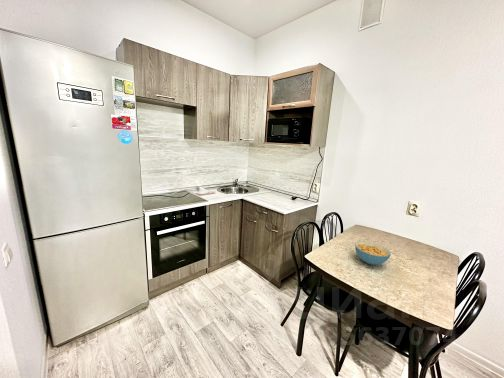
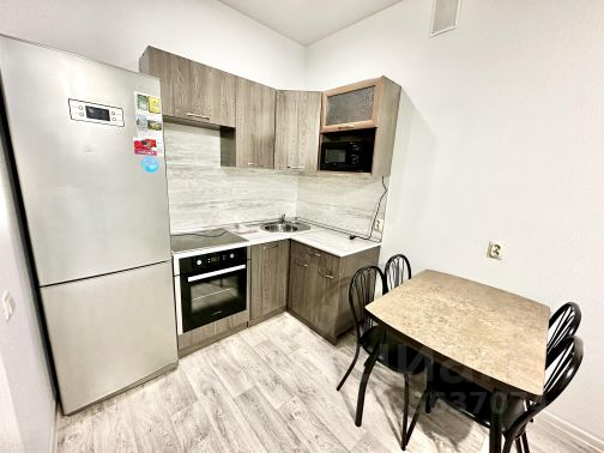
- cereal bowl (370, 255)
